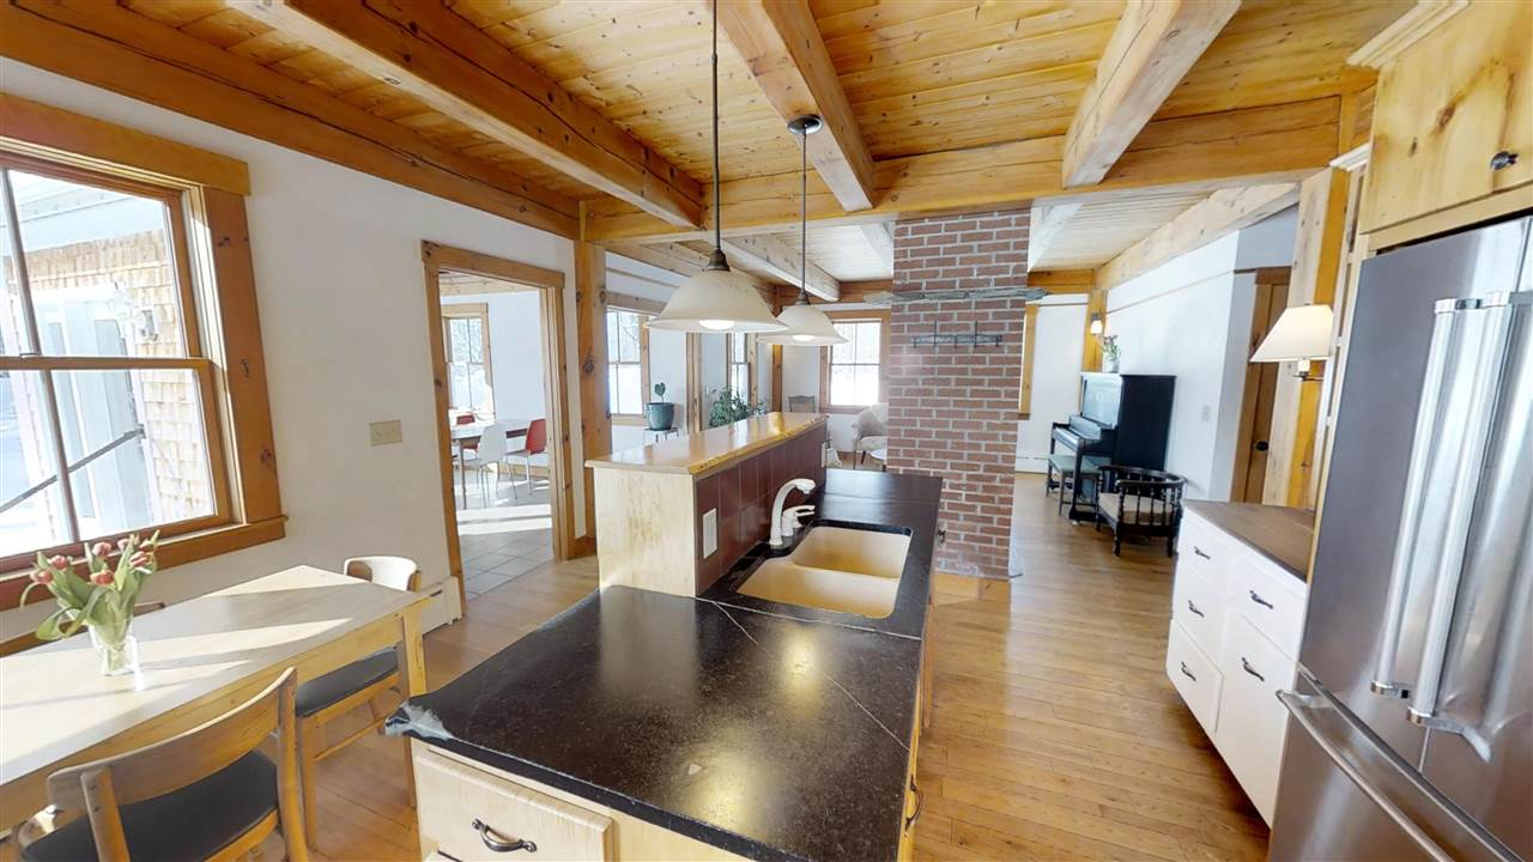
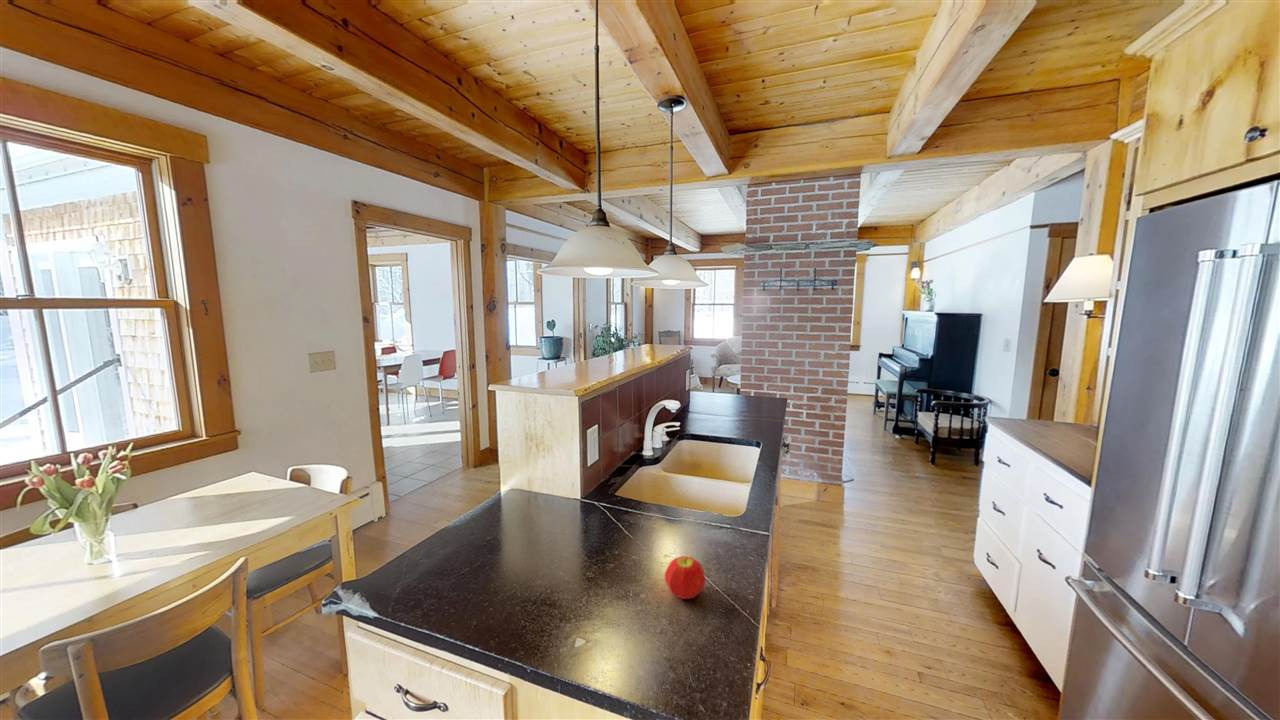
+ fruit (684, 574)
